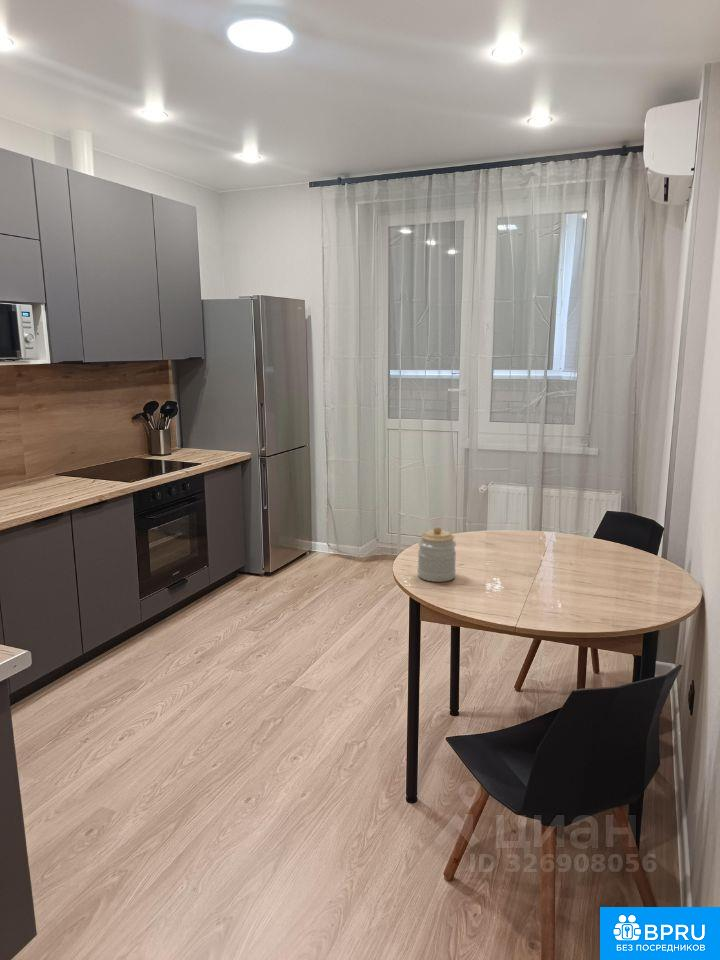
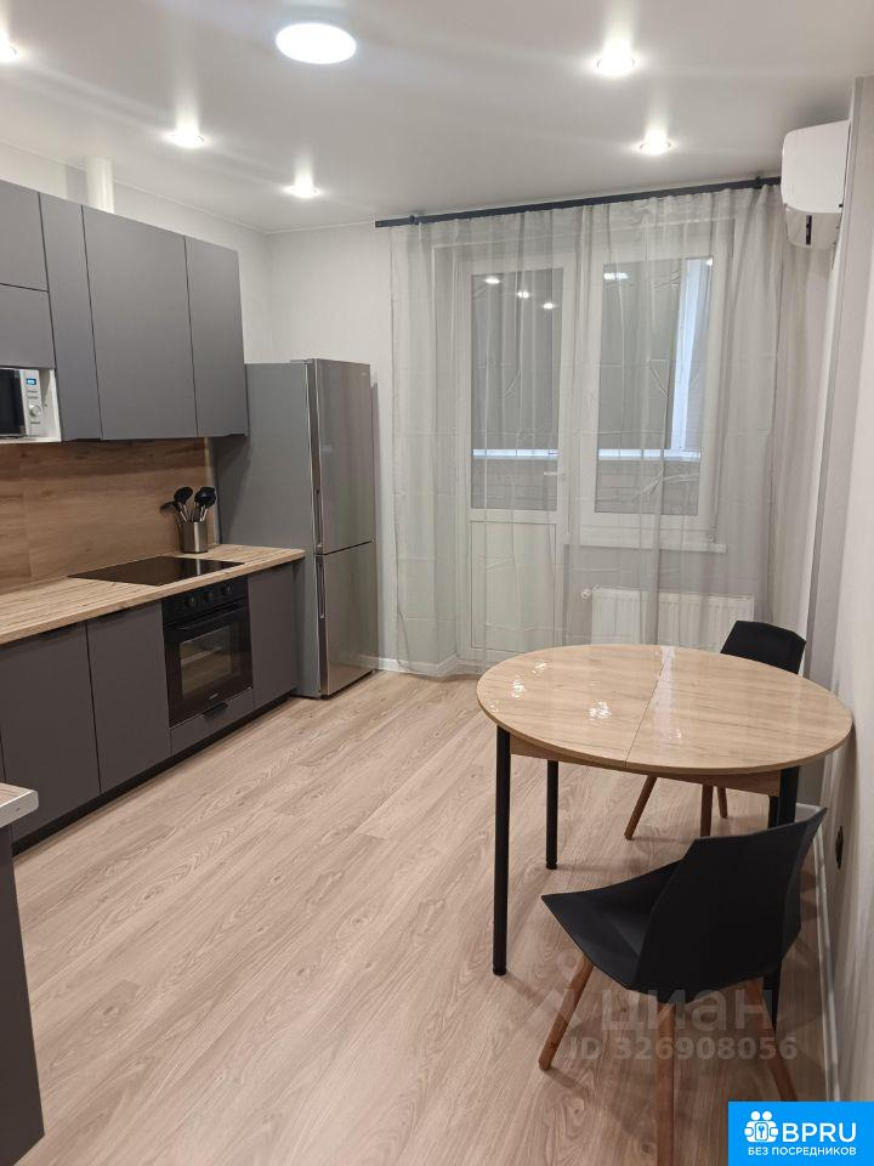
- jar (436, 551)
